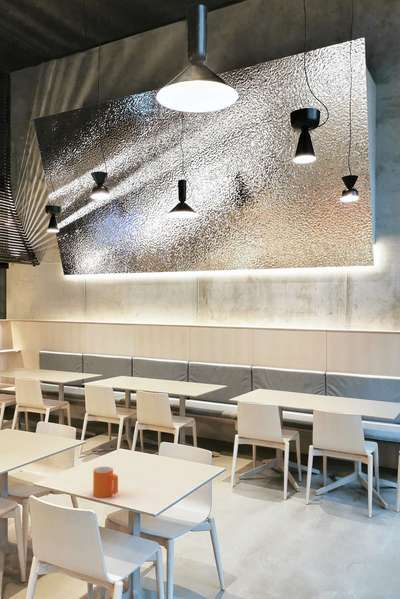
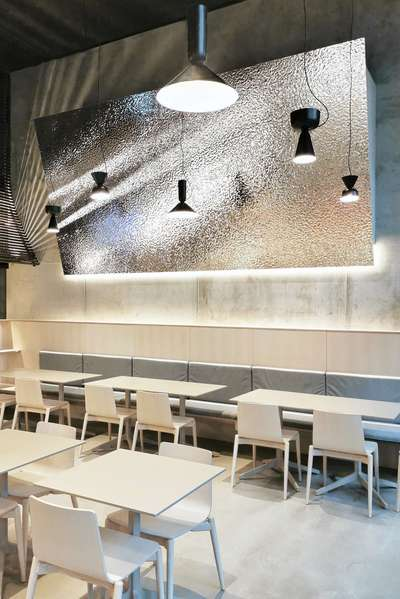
- mug (106, 482)
